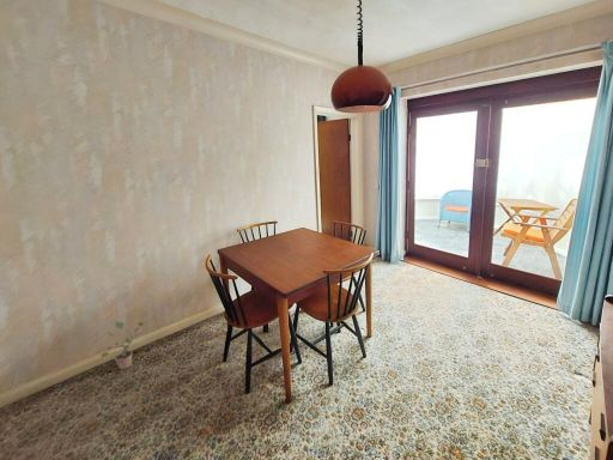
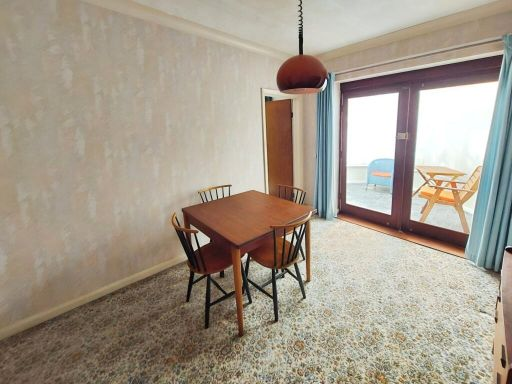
- potted plant (125, 345)
